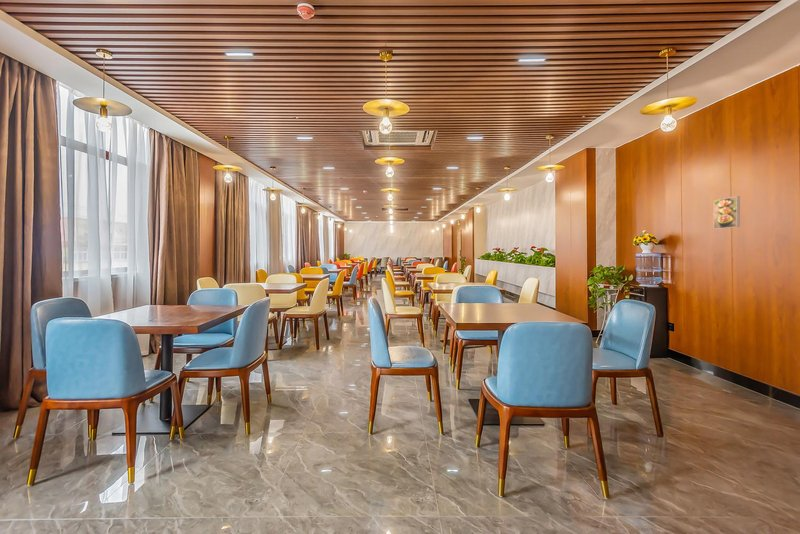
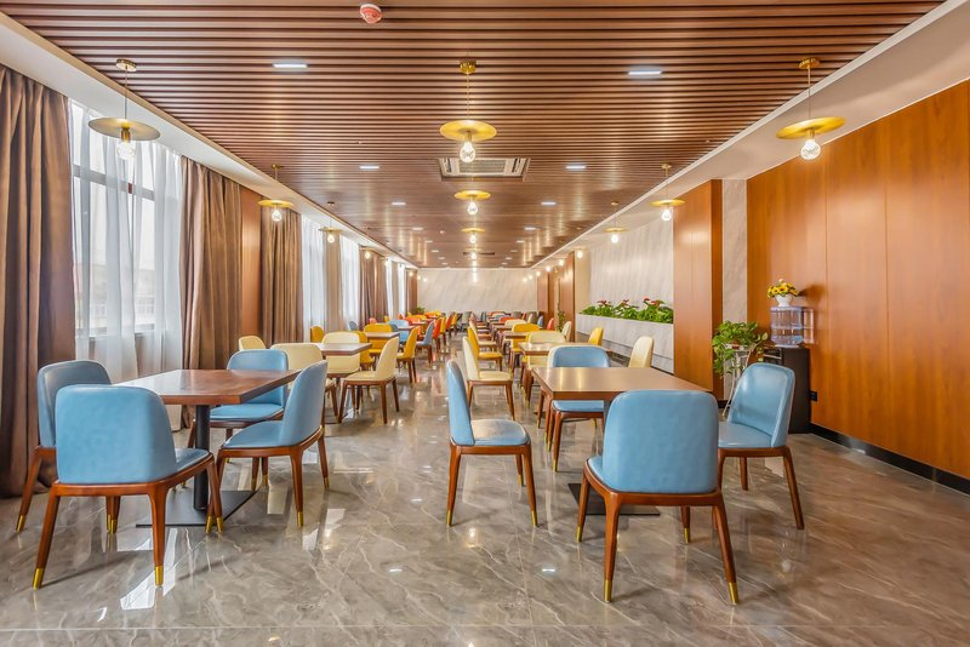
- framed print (726, 213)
